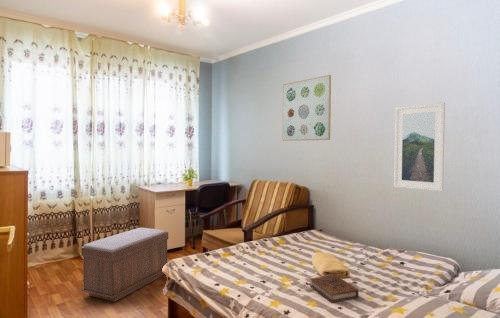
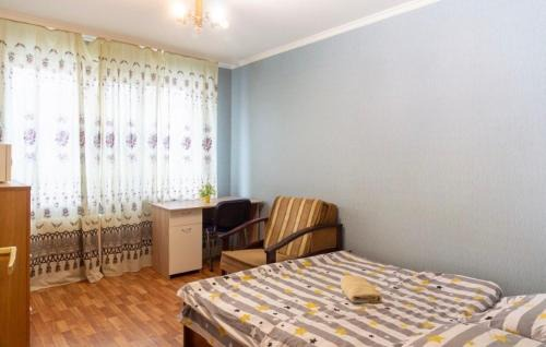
- book (333, 287)
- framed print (418, 147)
- bench (128, 260)
- wall art (304, 110)
